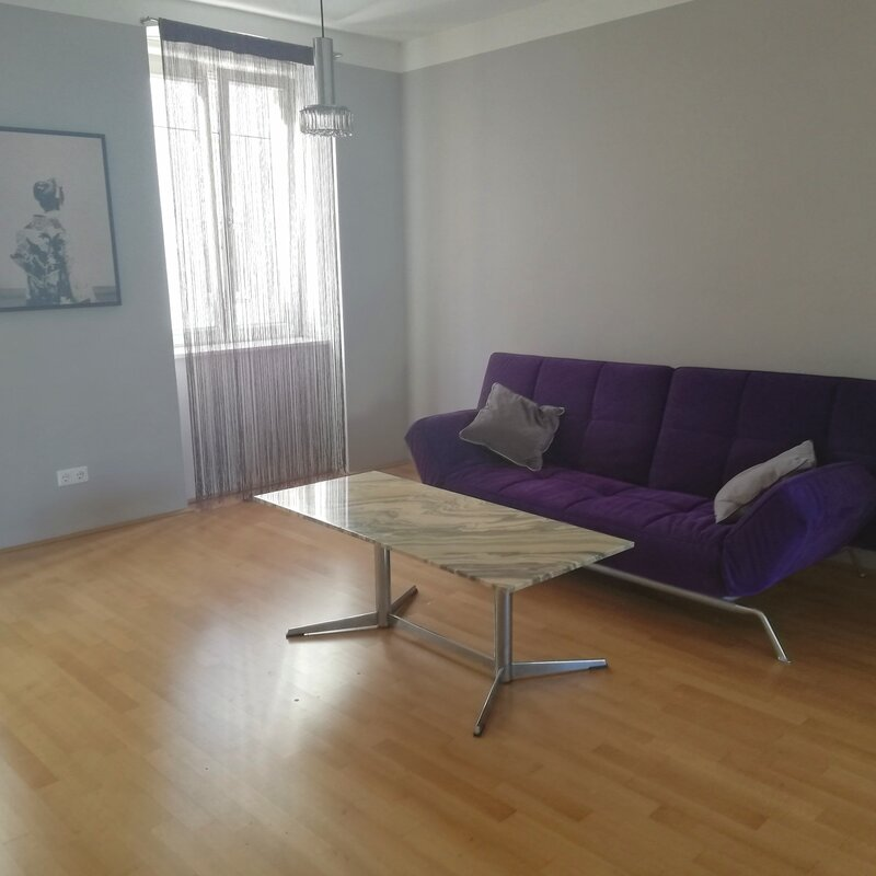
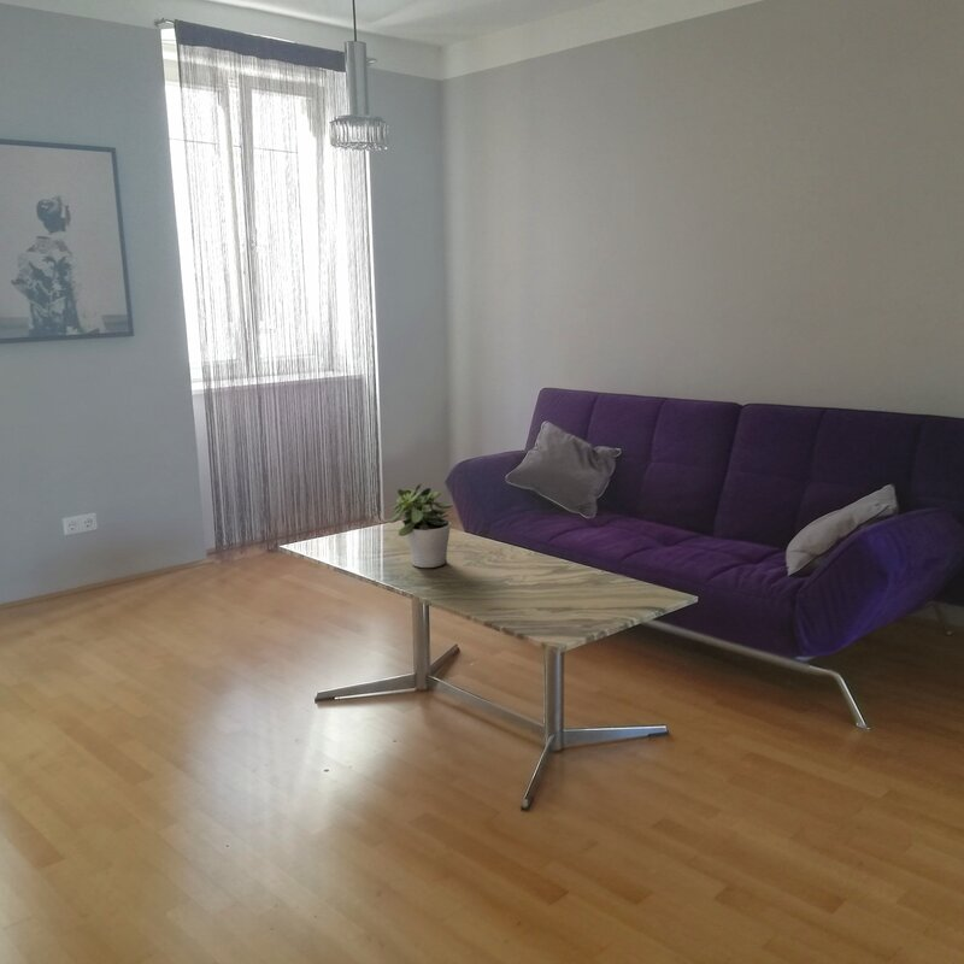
+ potted plant (416, 524)
